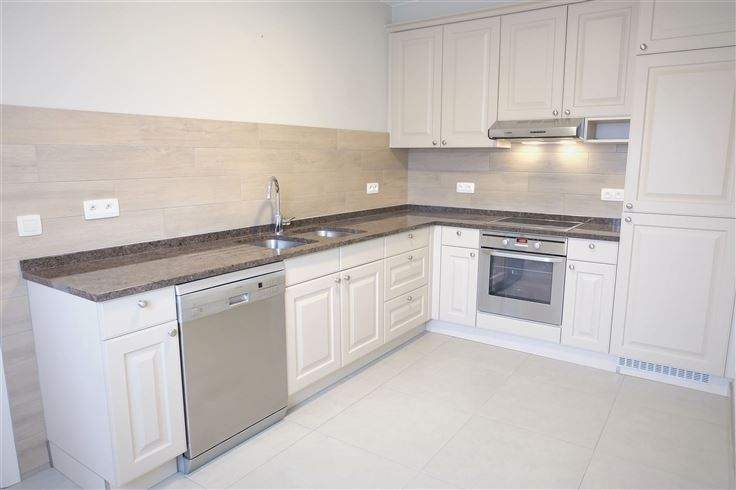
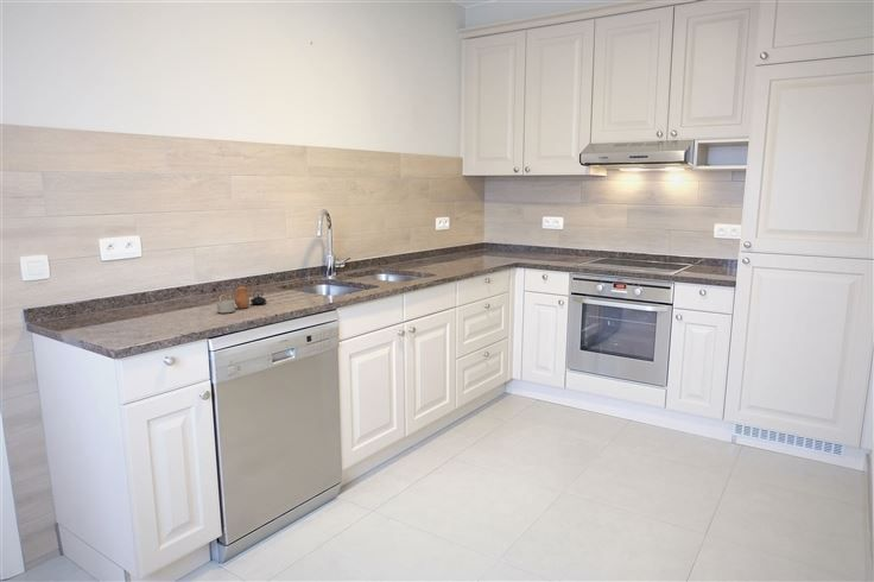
+ teapot (240, 296)
